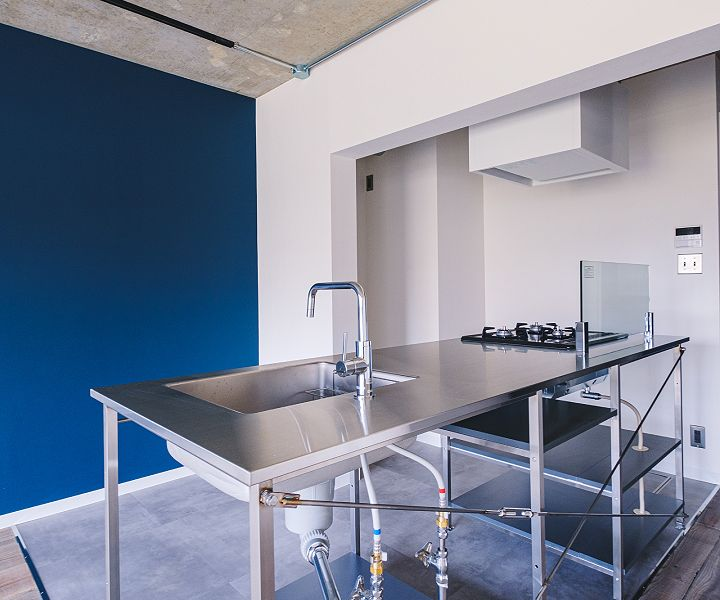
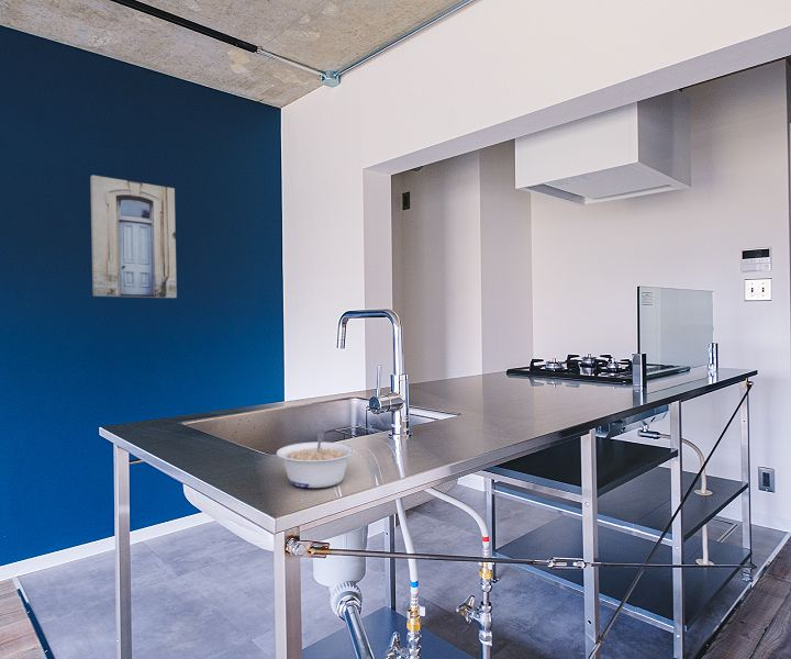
+ legume (314, 461)
+ wall art (135, 239)
